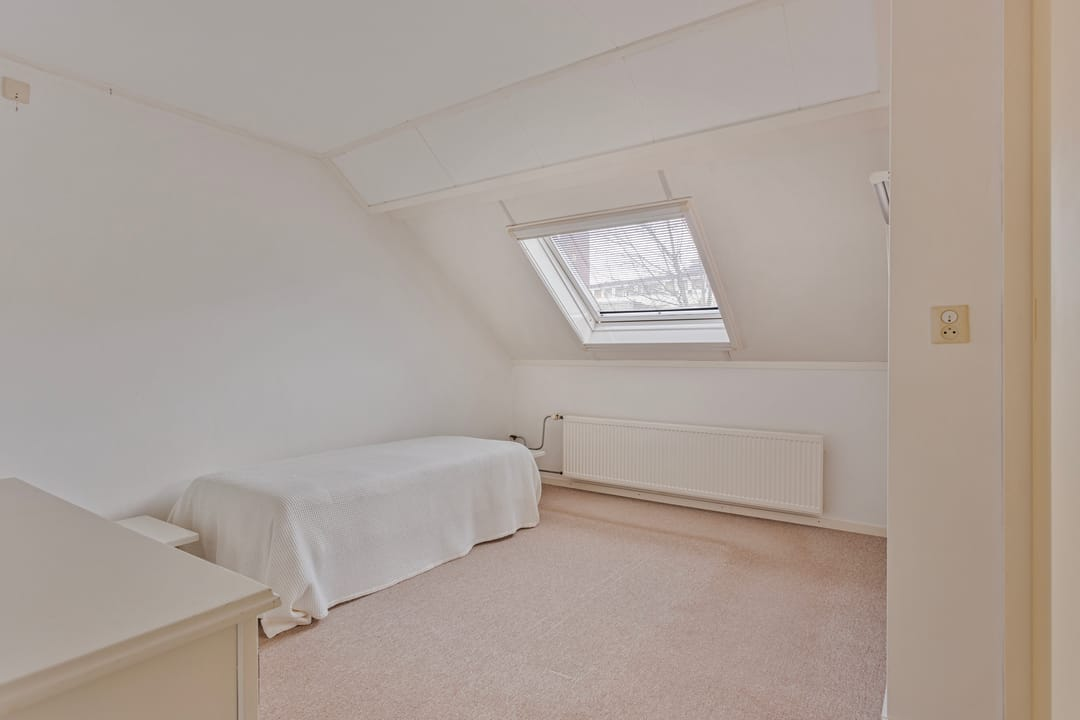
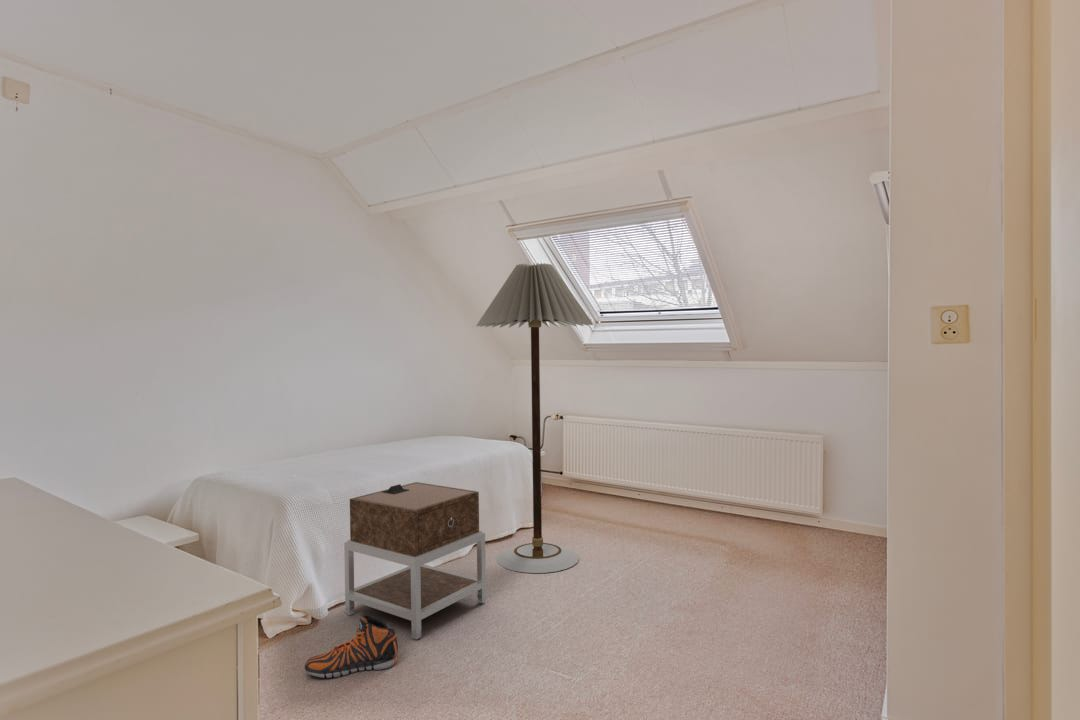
+ sneaker (352, 643)
+ nightstand (416, 548)
+ floor lamp (536, 412)
